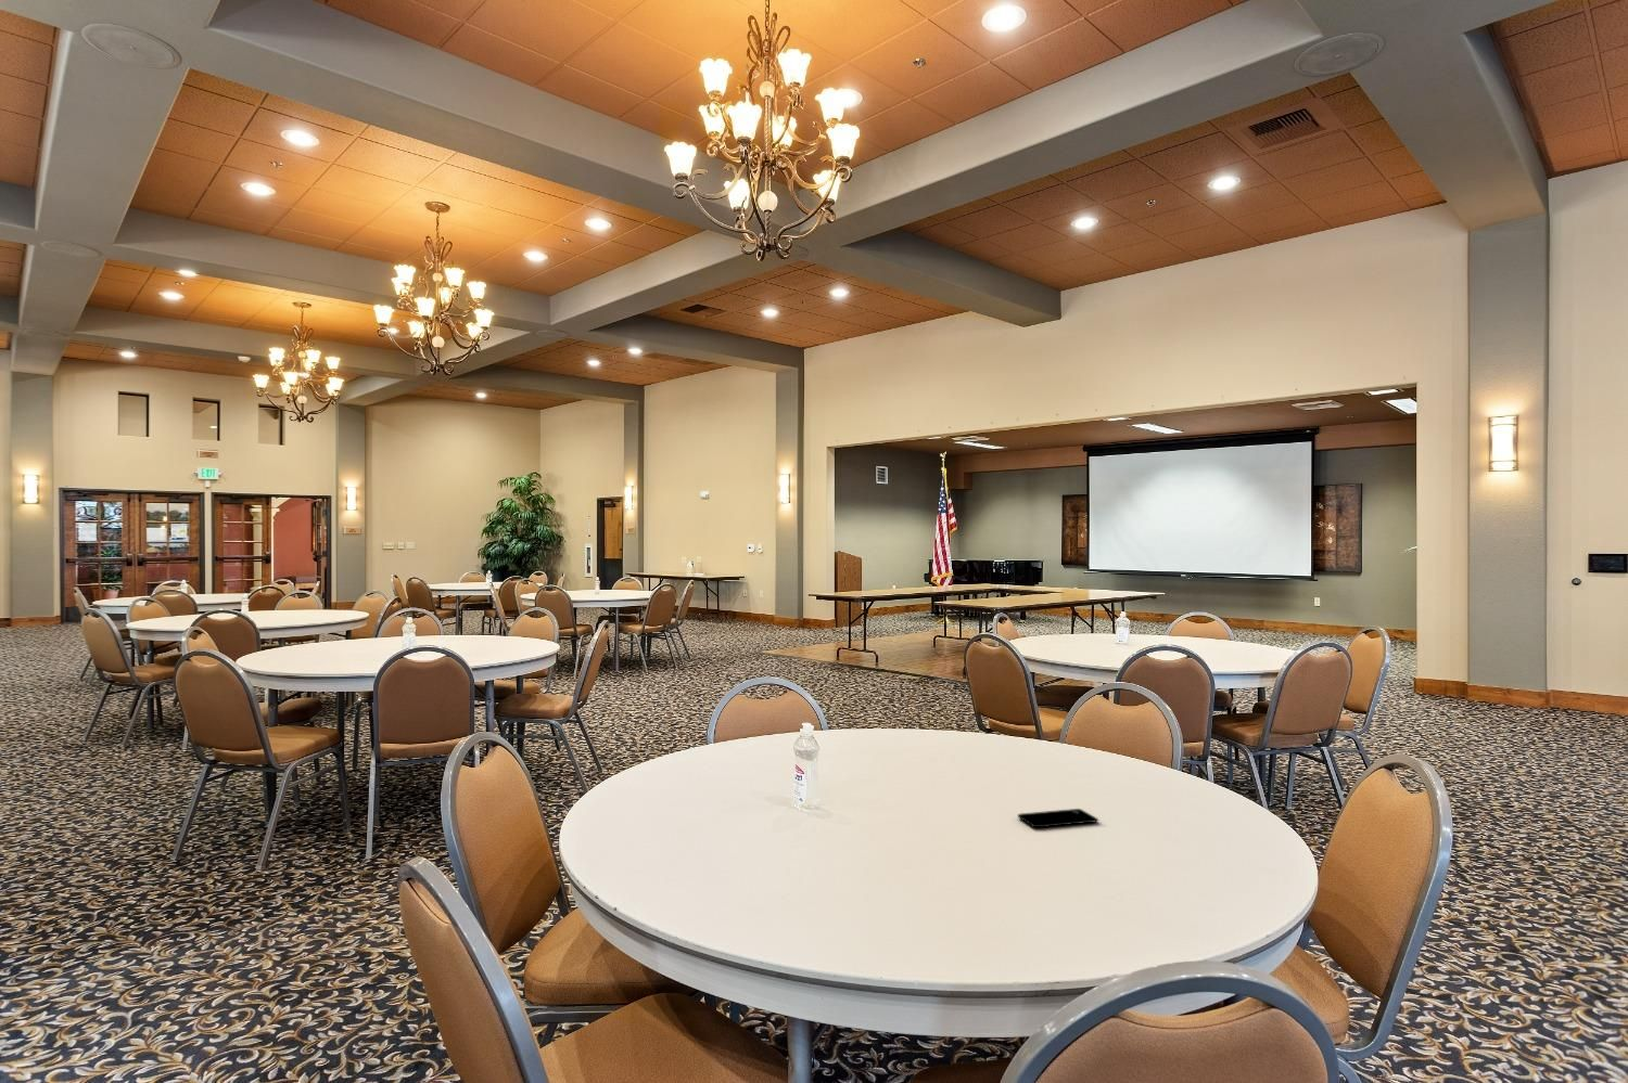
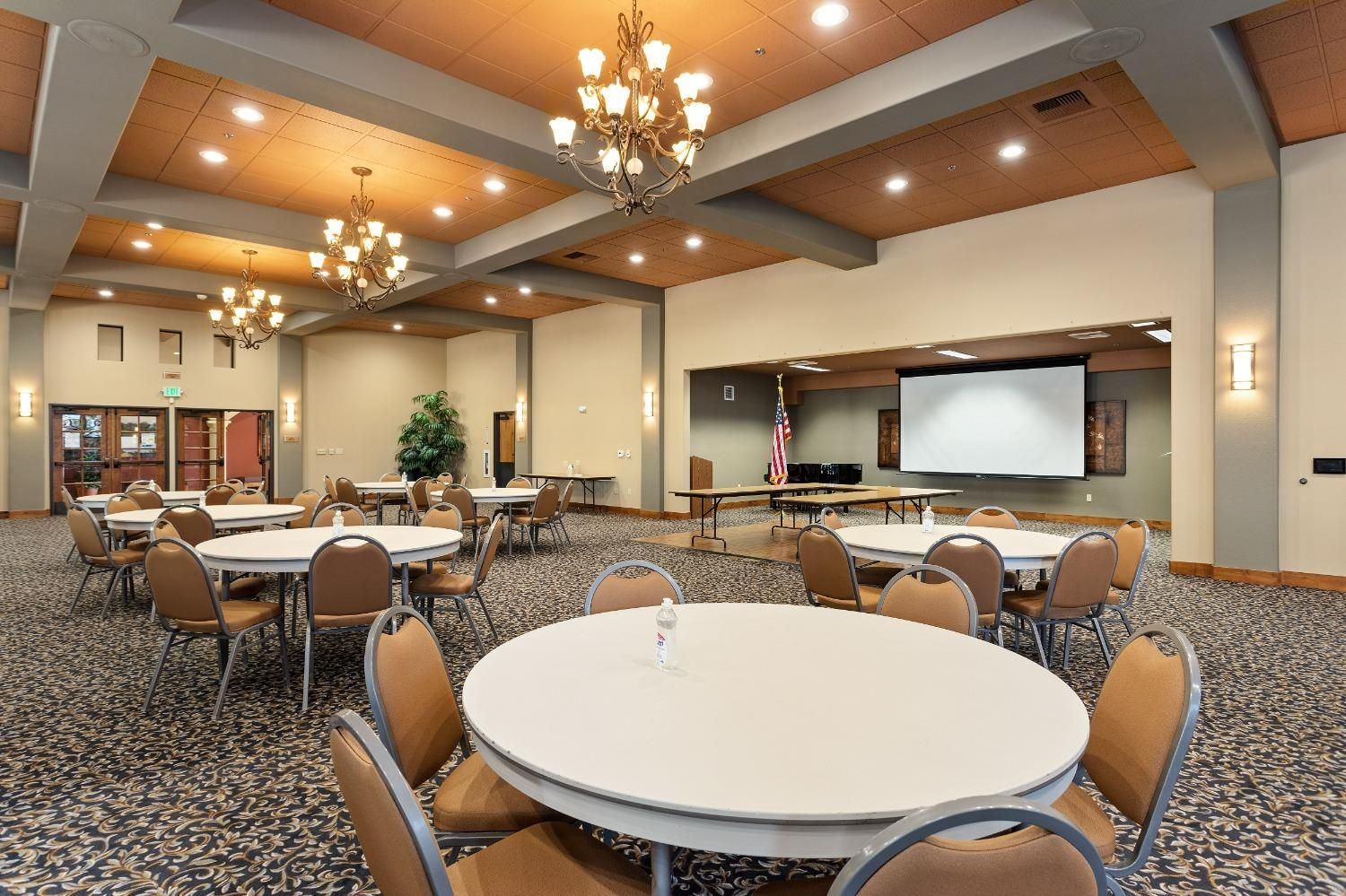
- smartphone (1057, 817)
